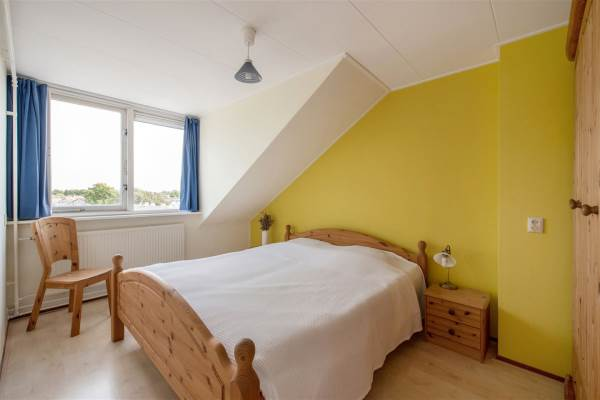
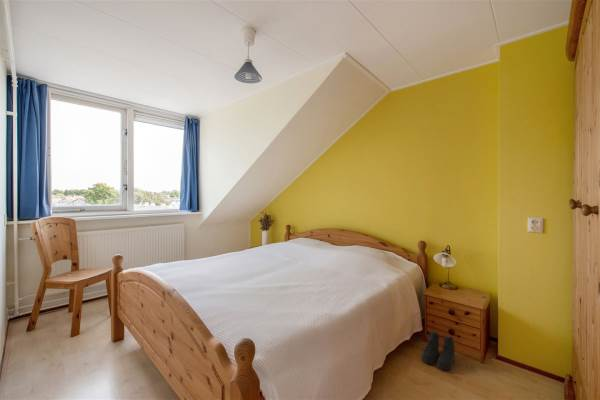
+ boots (438, 347)
